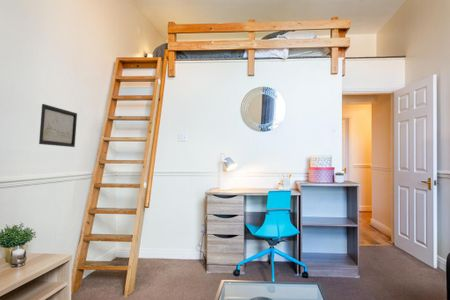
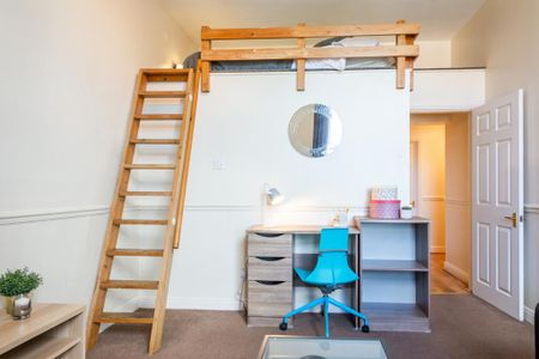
- wall art (59, 127)
